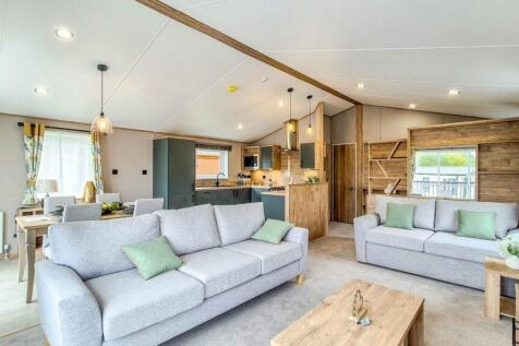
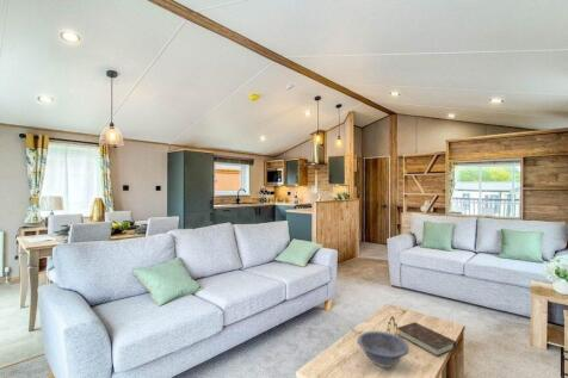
+ decorative bowl (382, 352)
+ book (425, 337)
